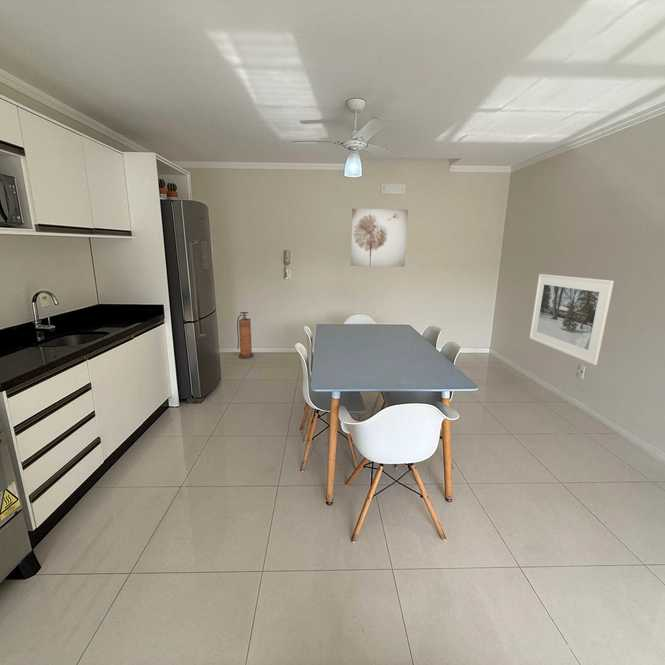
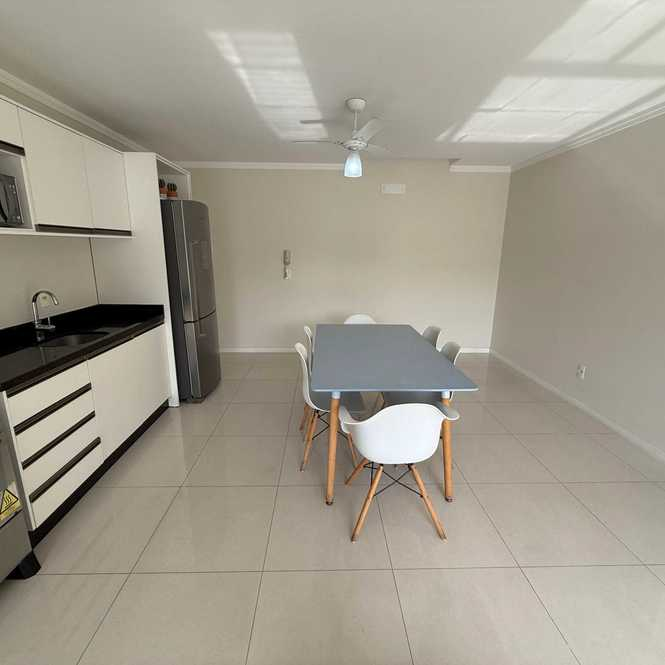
- fire extinguisher (245, 334)
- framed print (564, 314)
- wall art (378, 238)
